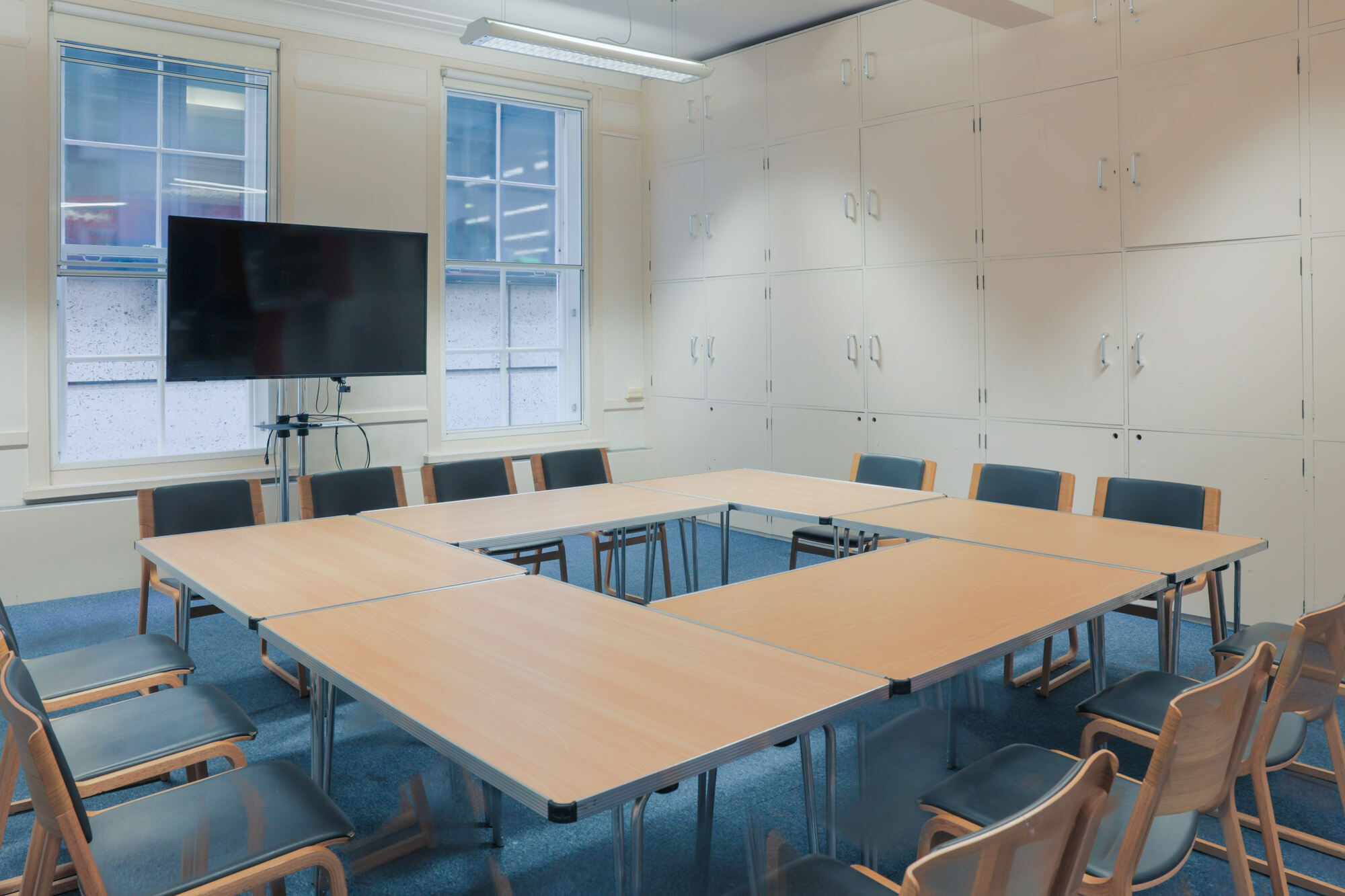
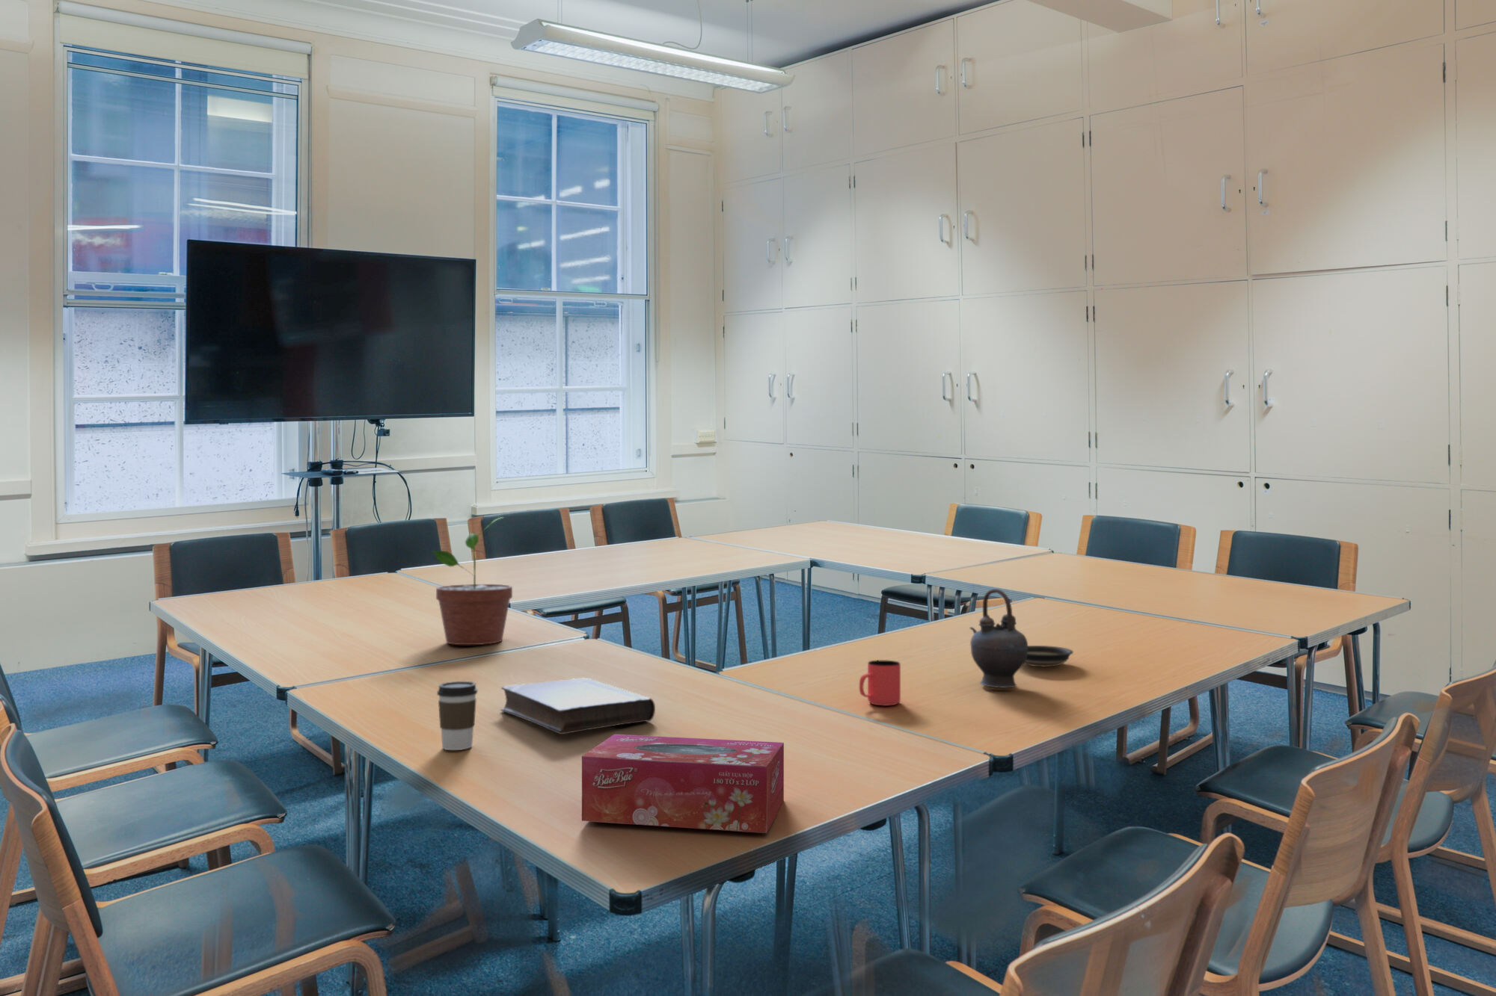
+ cup (879, 684)
+ potted plant (474, 578)
+ teapot (994, 637)
+ saucer (1040, 657)
+ book (576, 703)
+ tissue box (685, 780)
+ coffee cup (457, 715)
